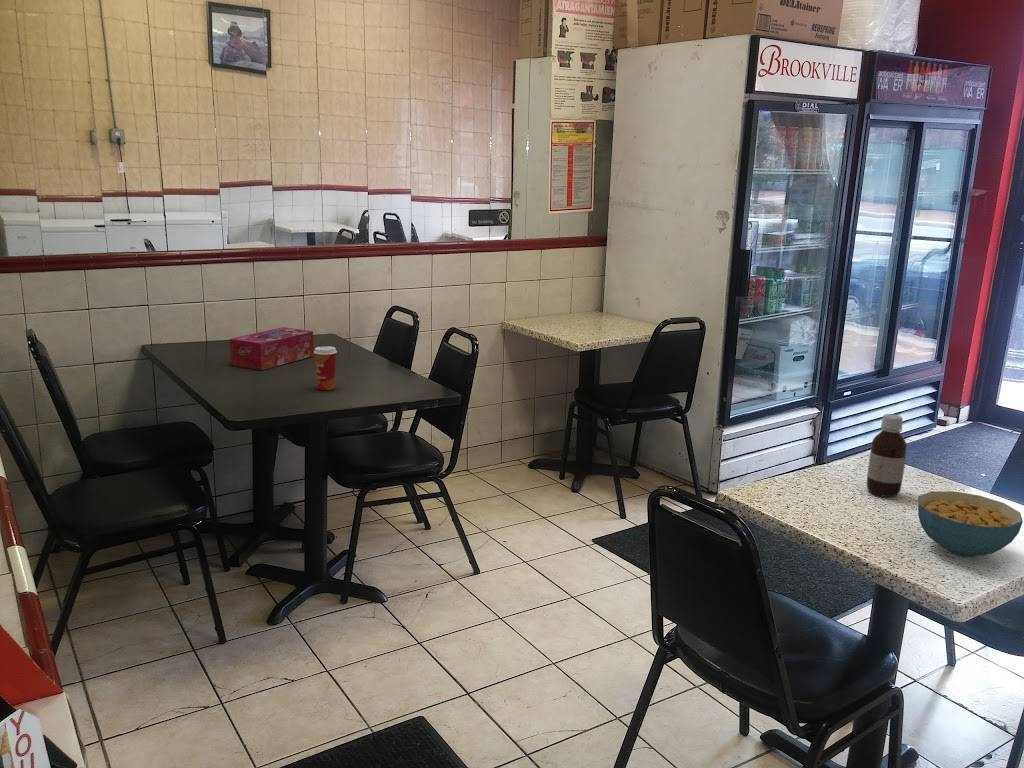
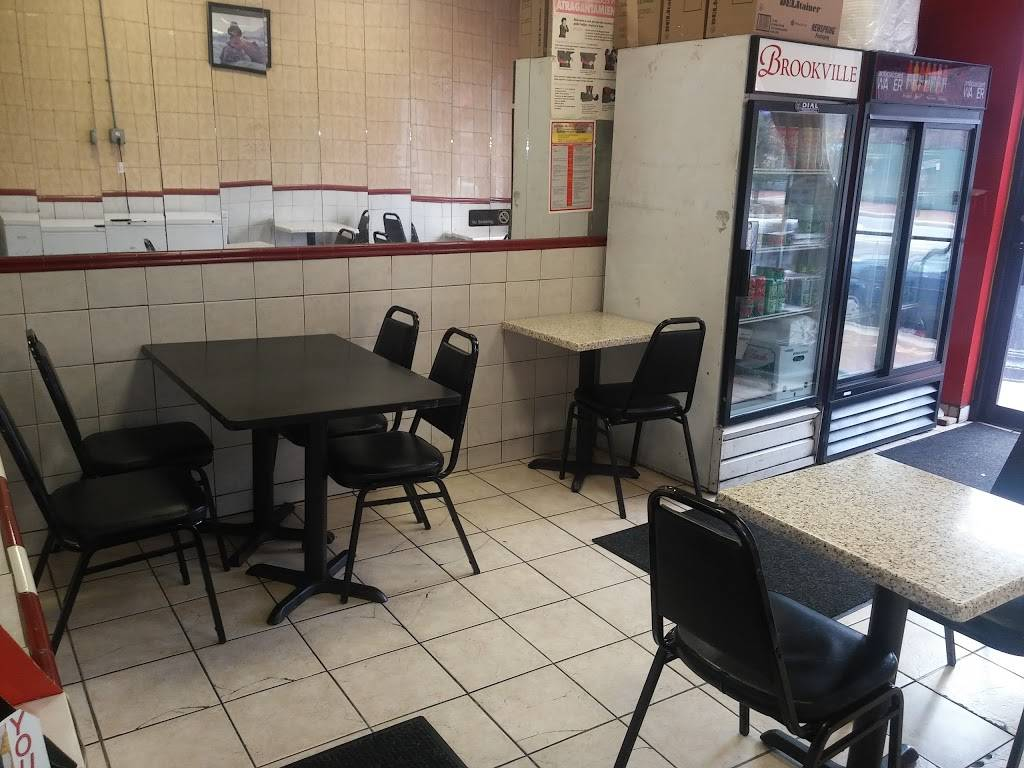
- cereal bowl (965, 529)
- bottle (887, 454)
- paper cup (325, 368)
- tissue box (272, 347)
